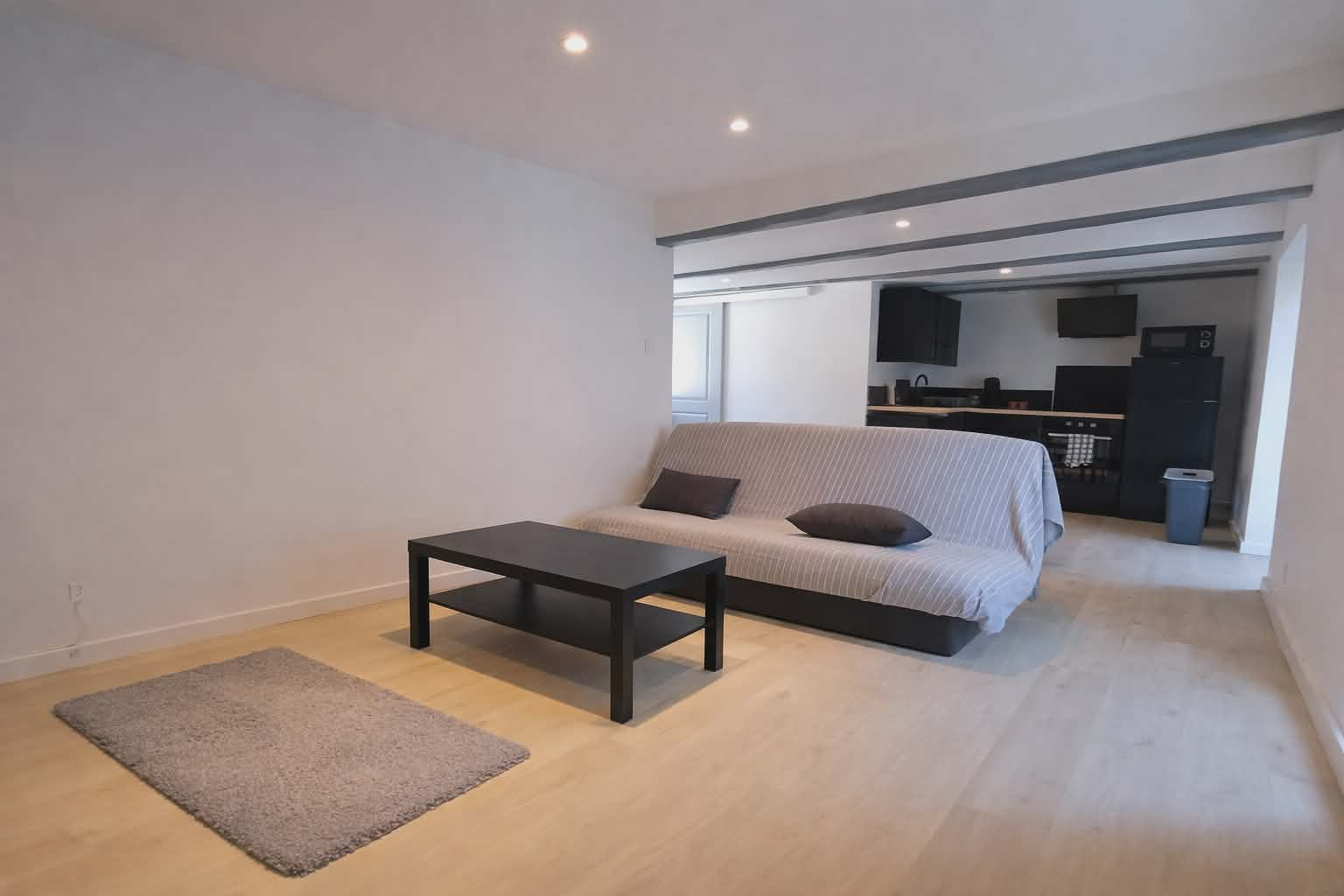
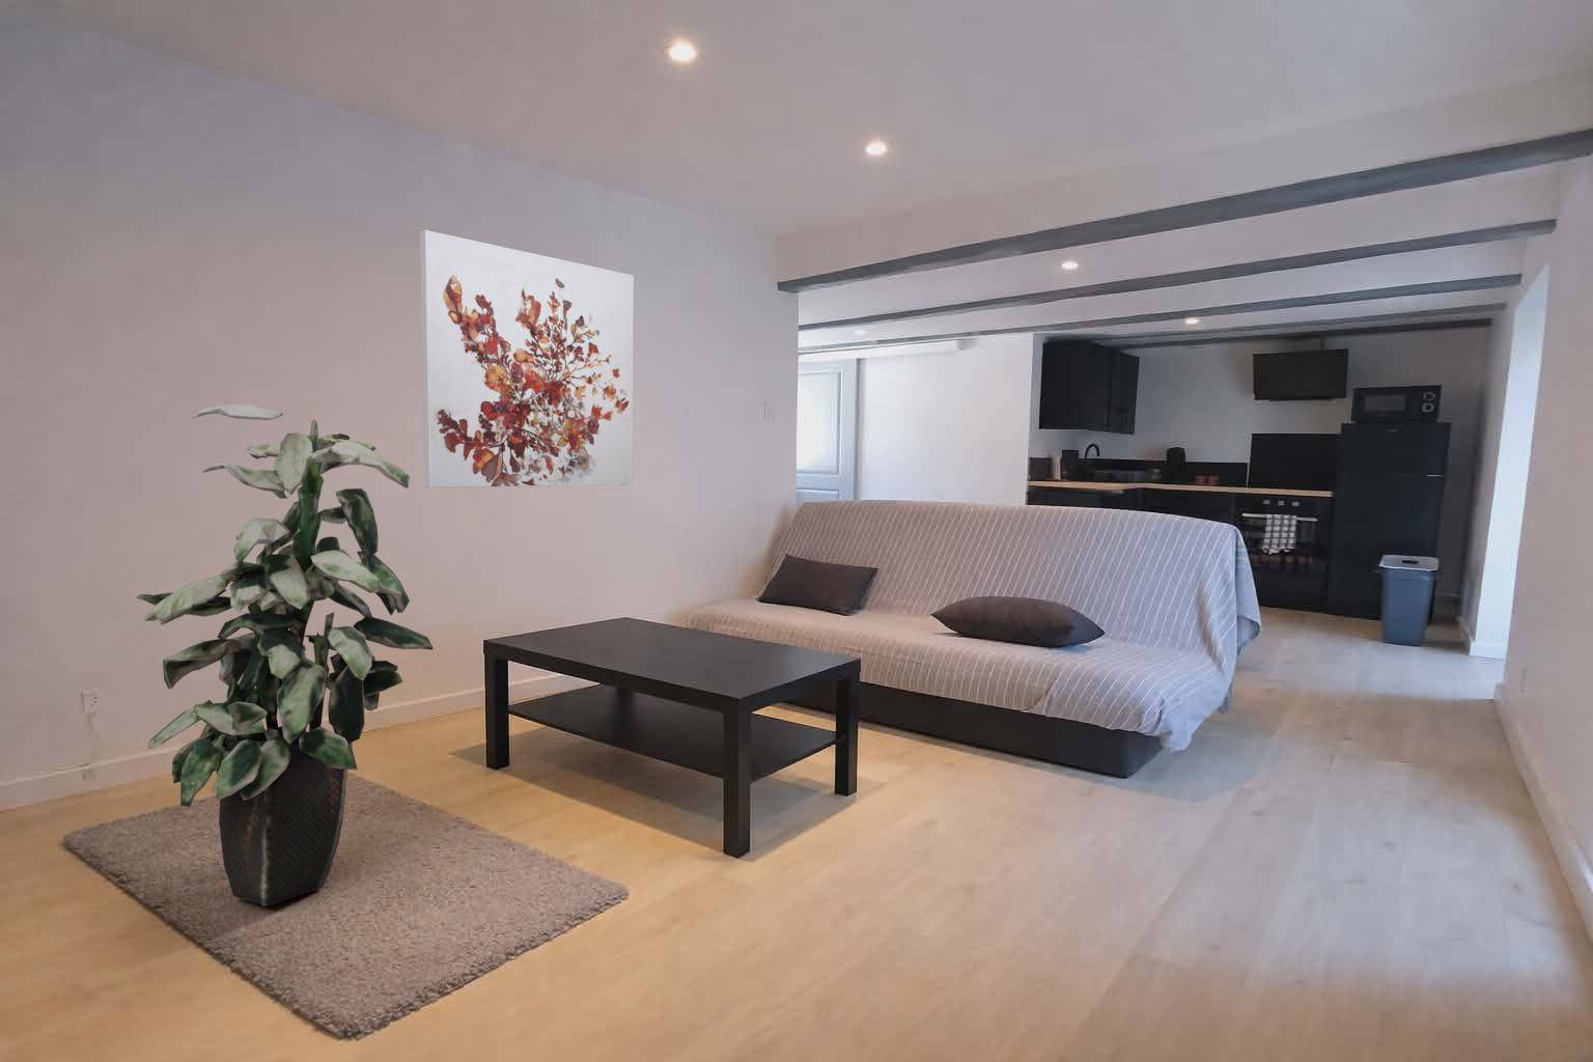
+ indoor plant (282, 650)
+ wall art (537, 371)
